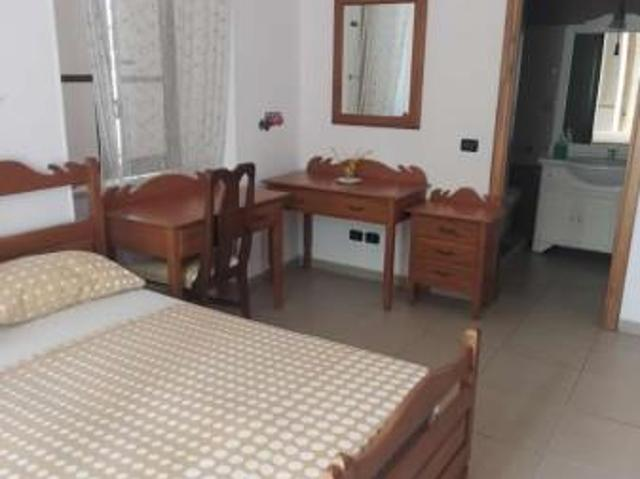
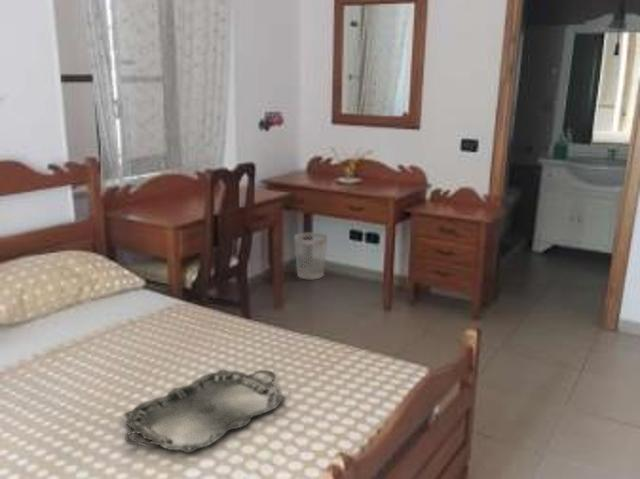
+ serving tray (207, 406)
+ wastebasket (310, 256)
